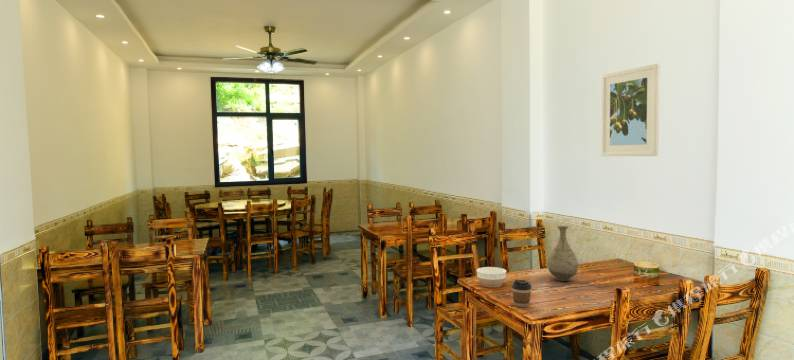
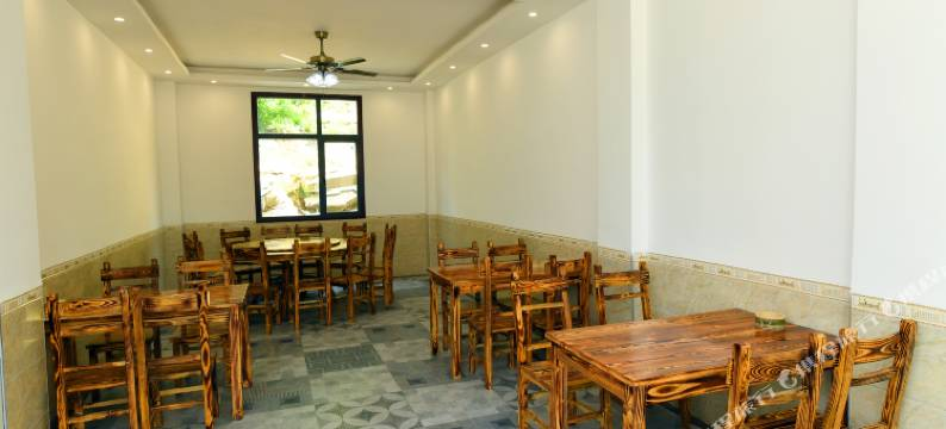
- vase (562, 253)
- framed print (628, 113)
- bowl (491, 277)
- coffee cup (521, 292)
